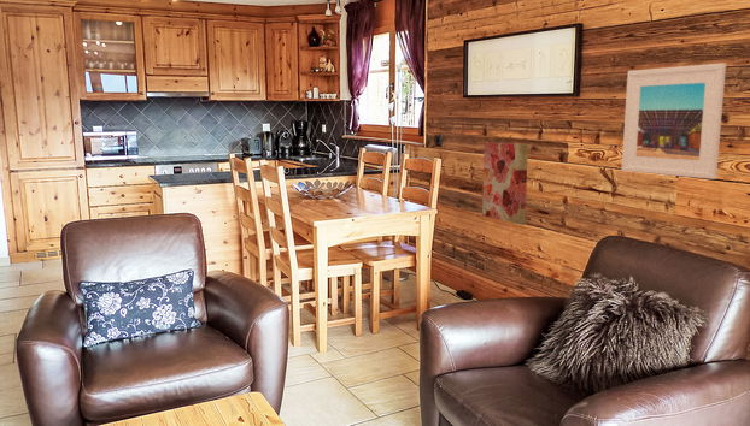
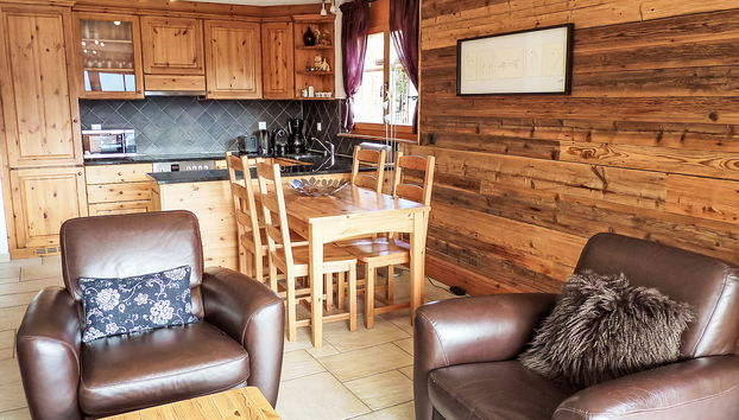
- wall art (504, 182)
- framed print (669, 122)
